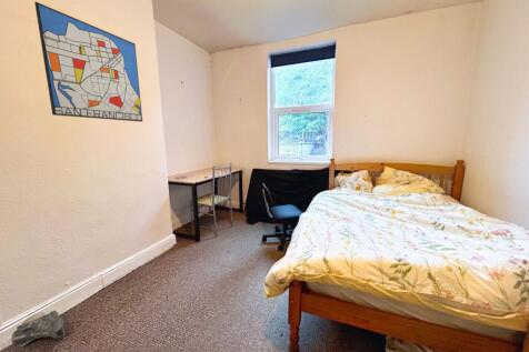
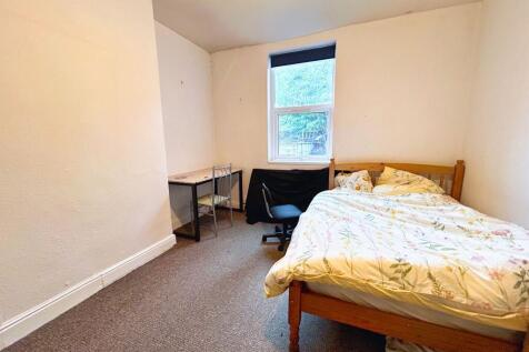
- sneaker (43, 330)
- wall art (99, 73)
